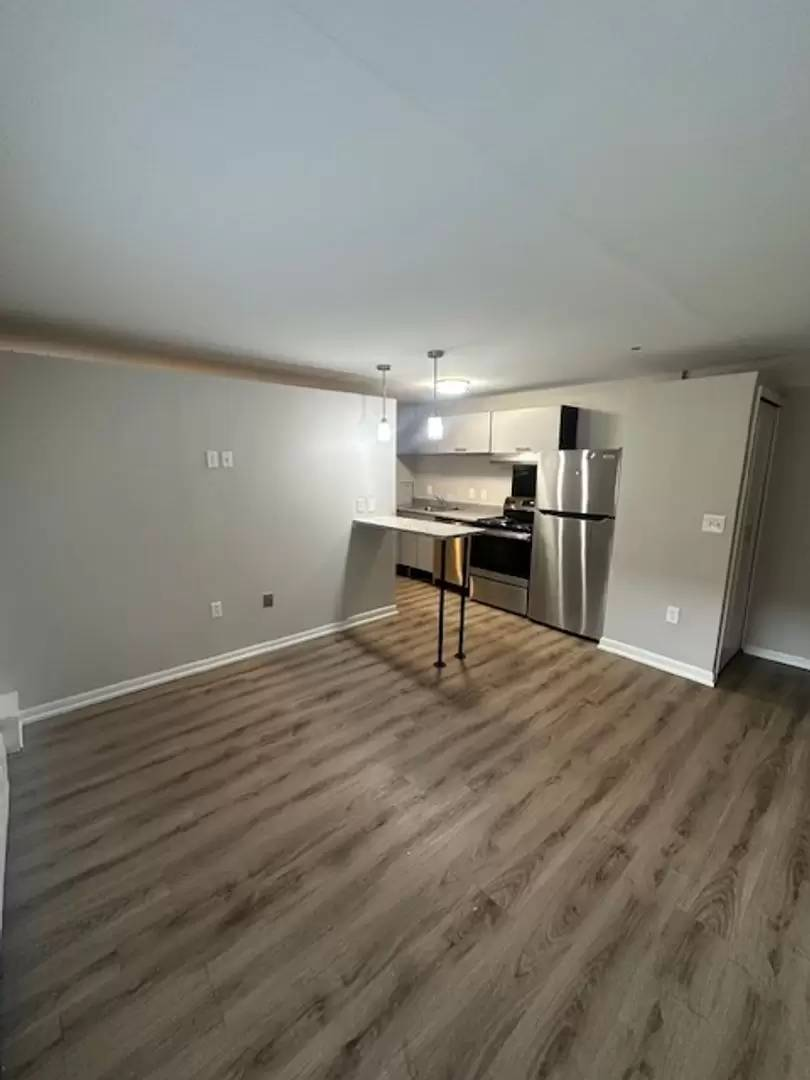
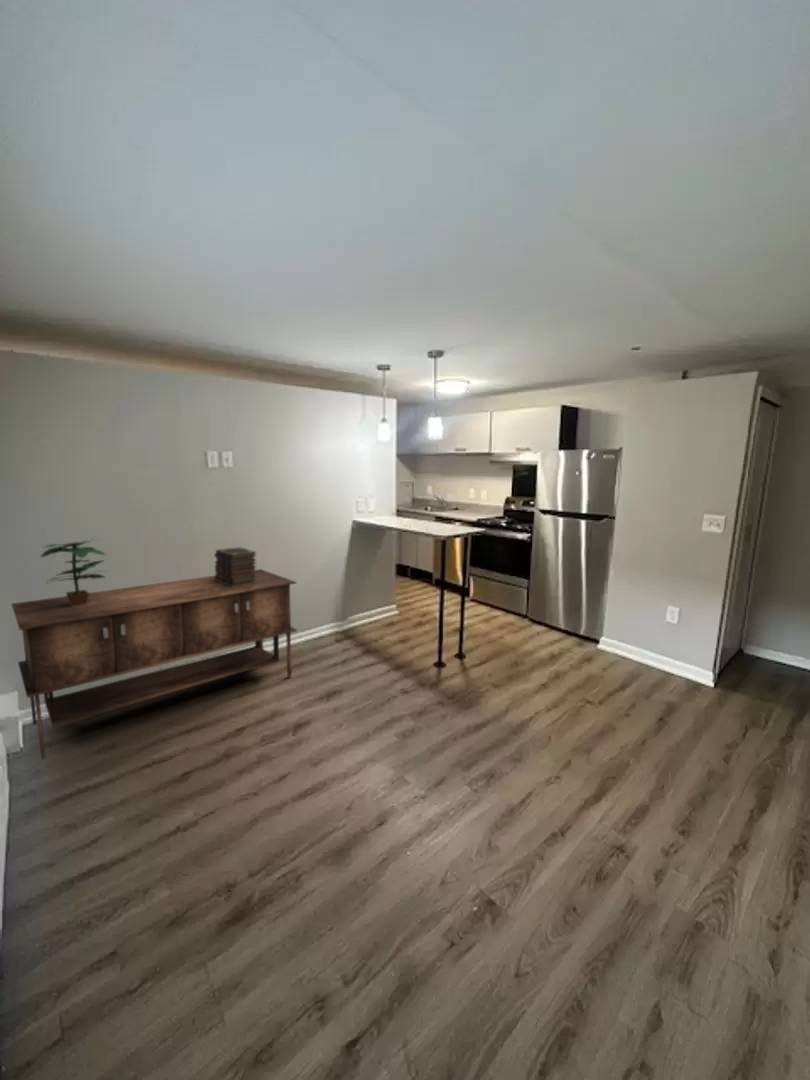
+ sideboard (172, 646)
+ book stack (236, 565)
+ potted plant (76, 572)
